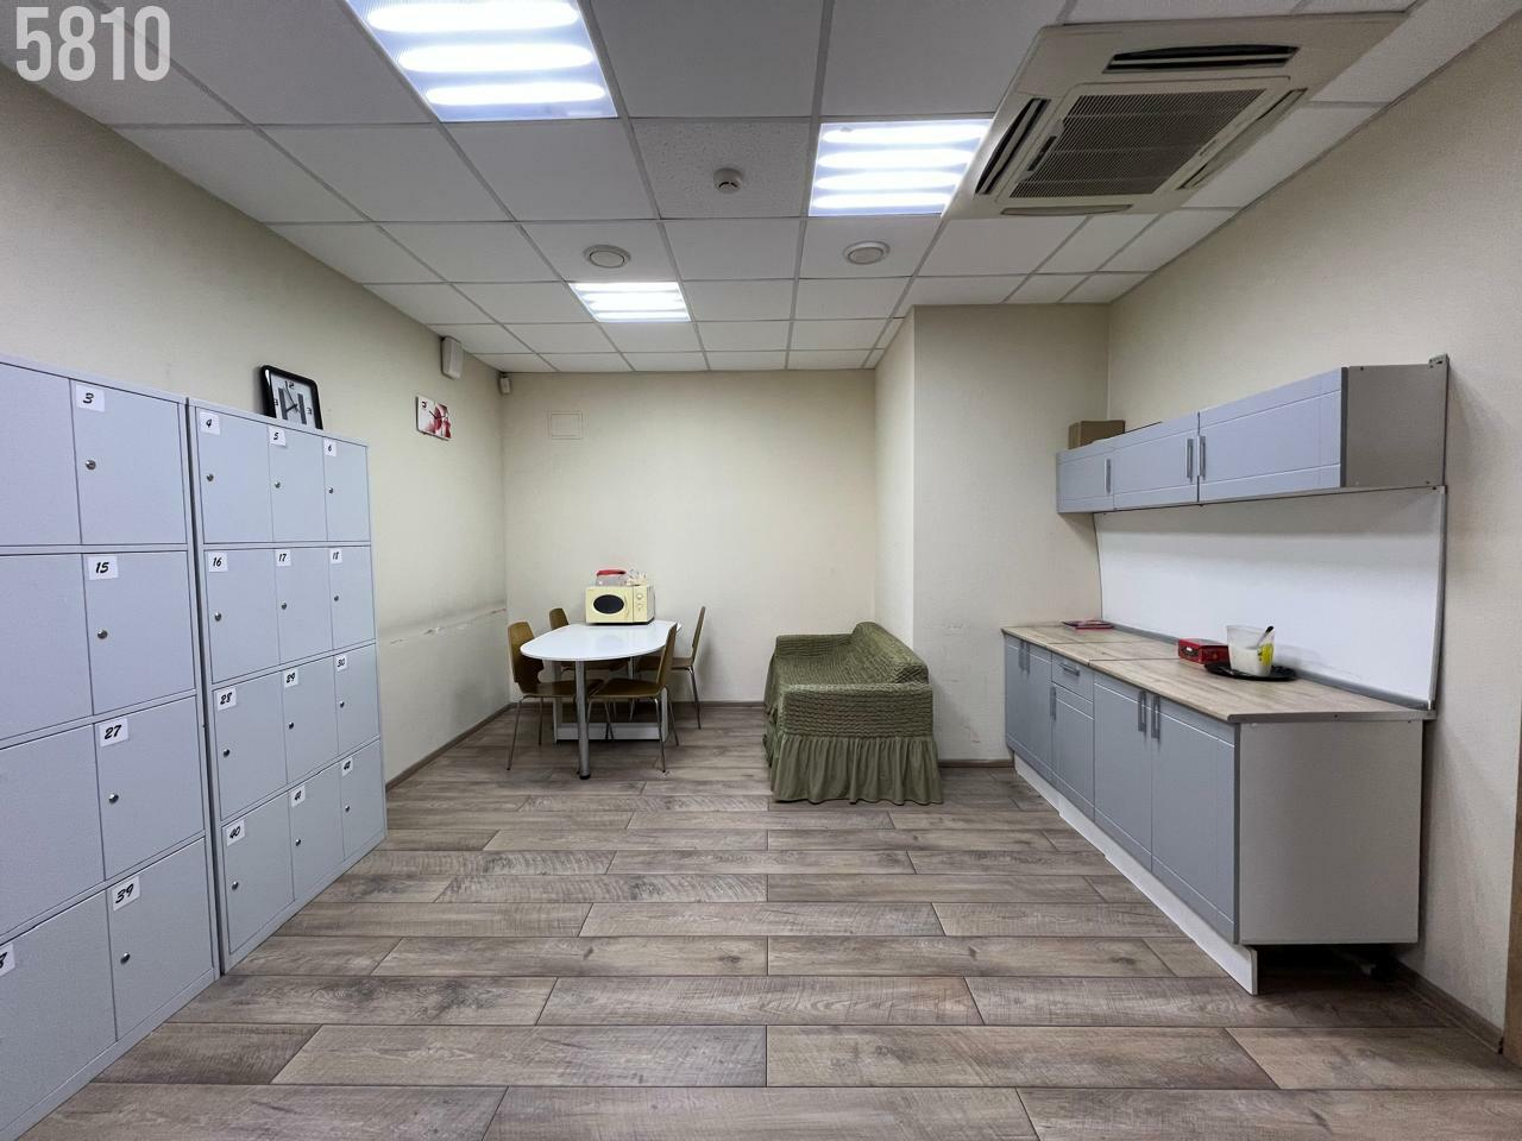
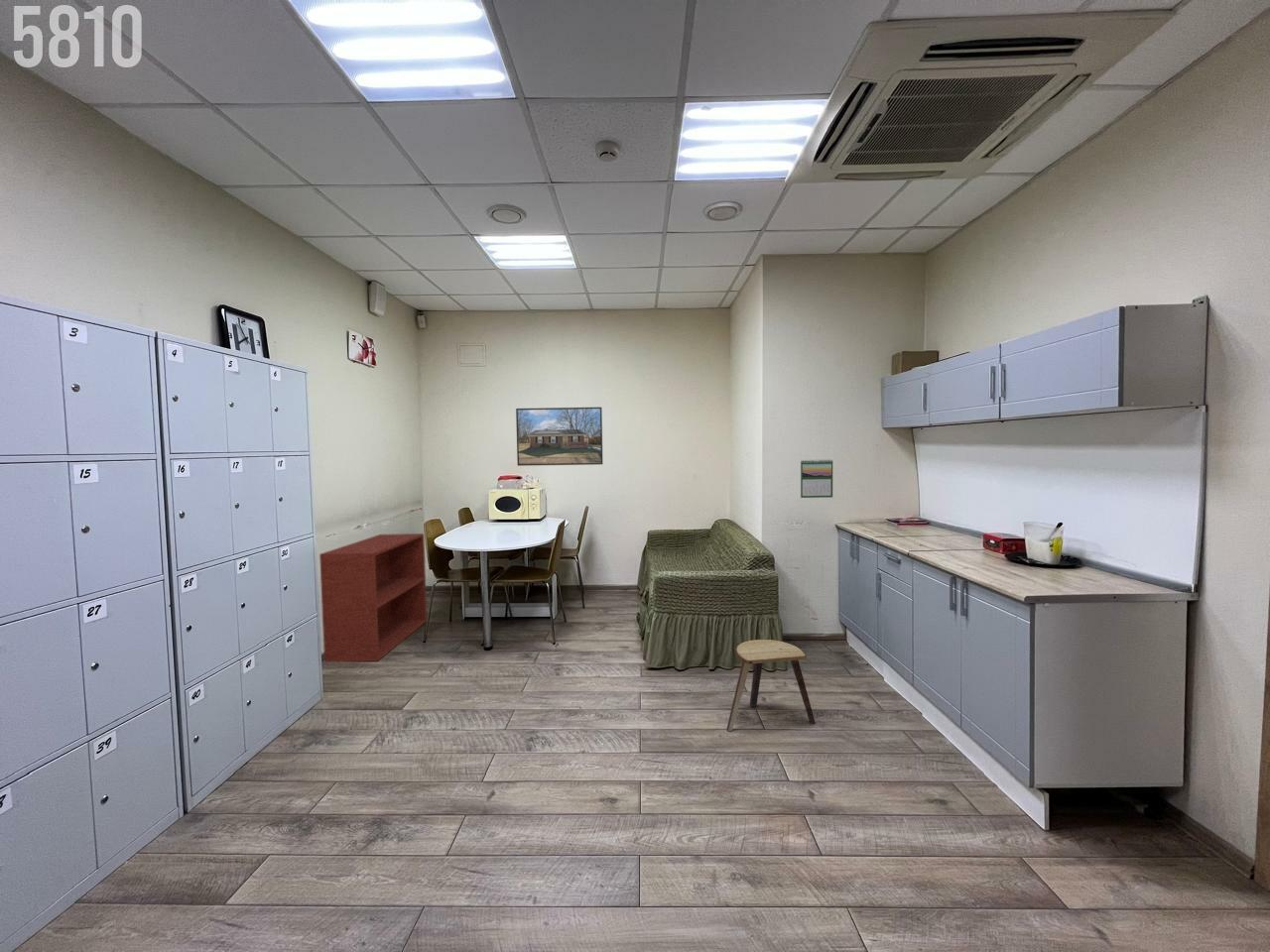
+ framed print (559, 436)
+ stool (759, 683)
+ calendar (817, 478)
+ tv stand (379, 591)
